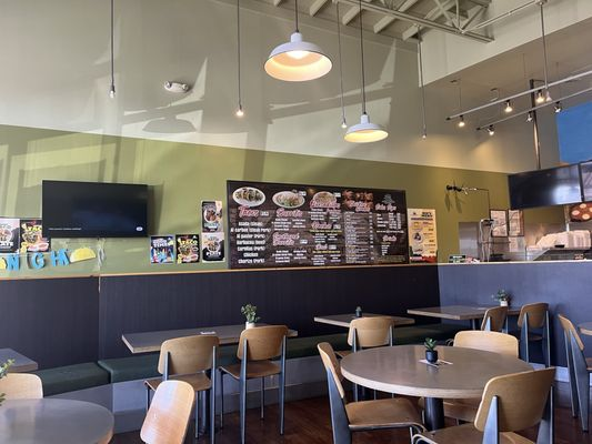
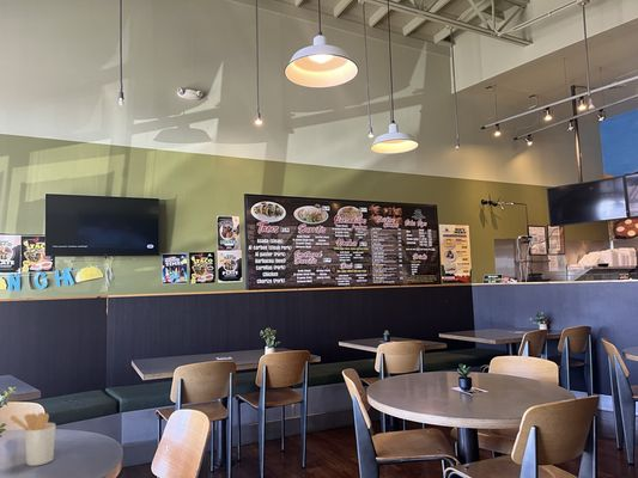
+ utensil holder (31, 436)
